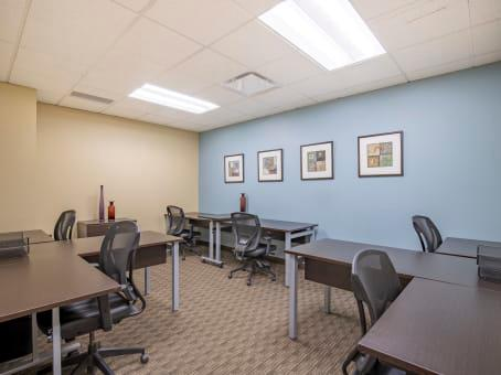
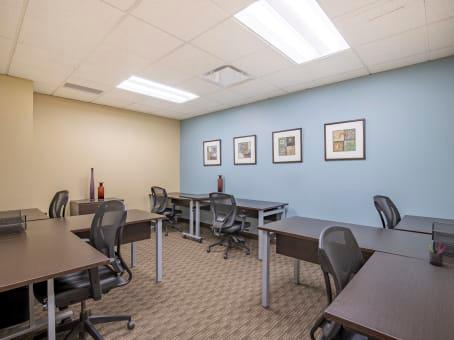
+ pen holder (435, 252)
